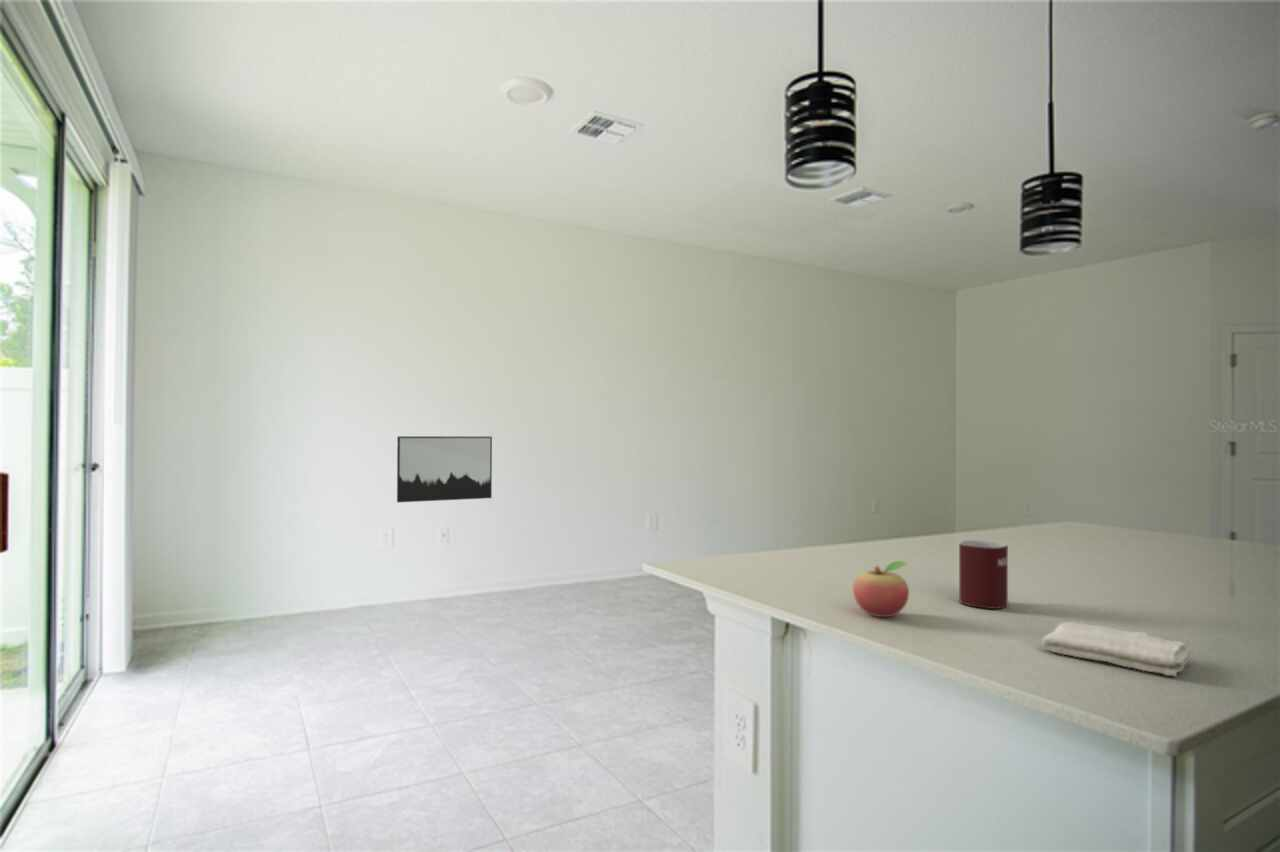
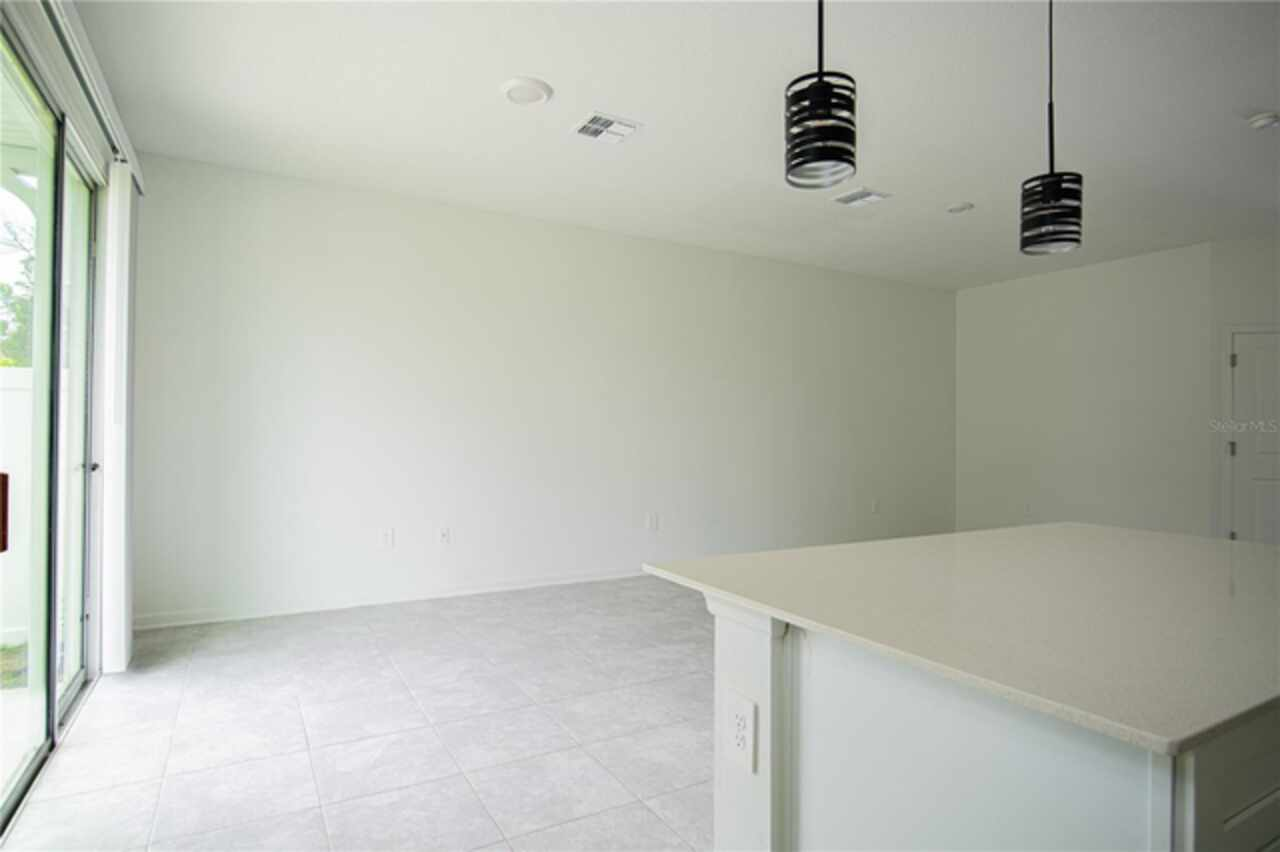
- fruit (880, 587)
- washcloth (1114, 645)
- wall art (445, 468)
- mug (986, 572)
